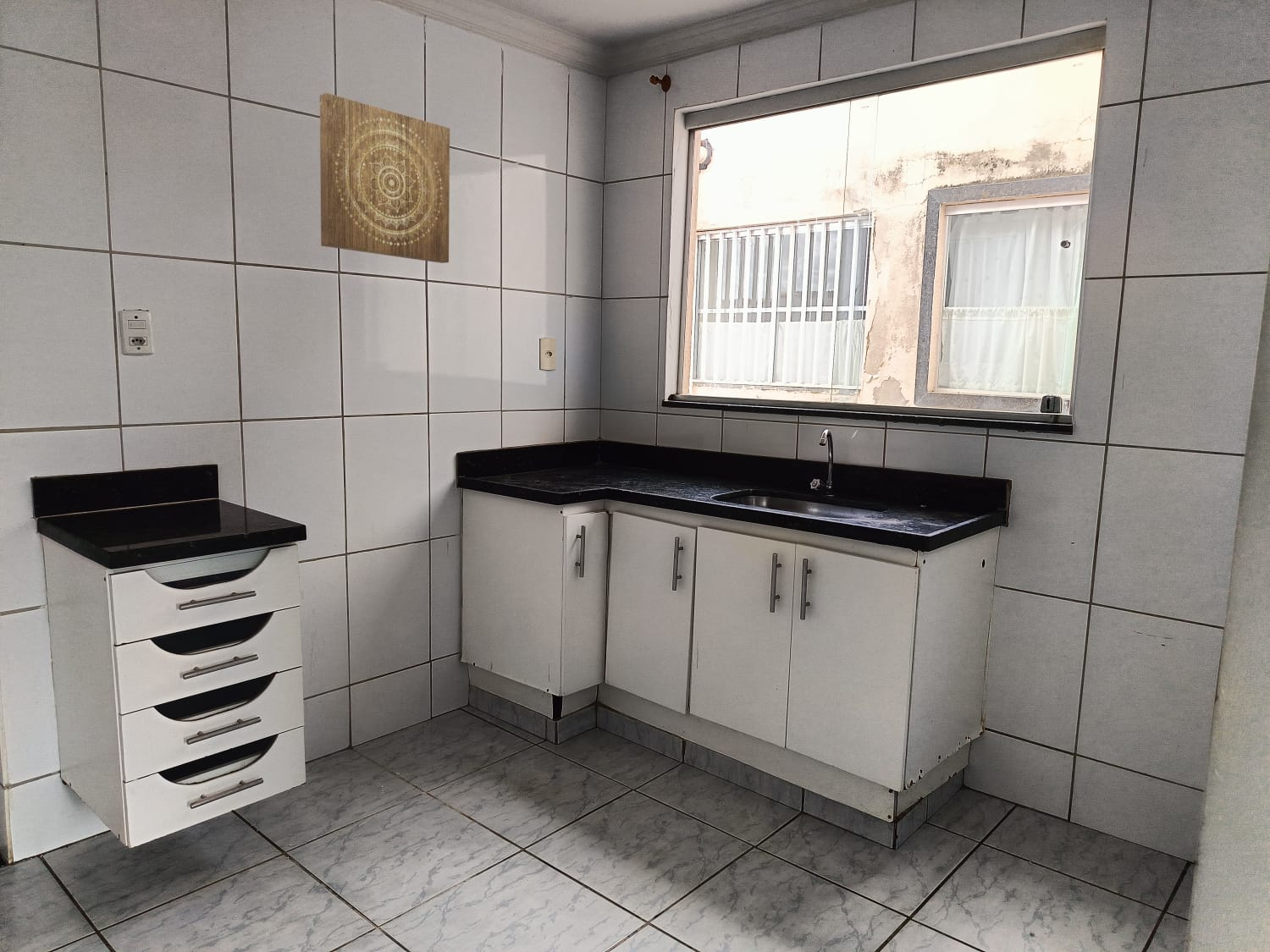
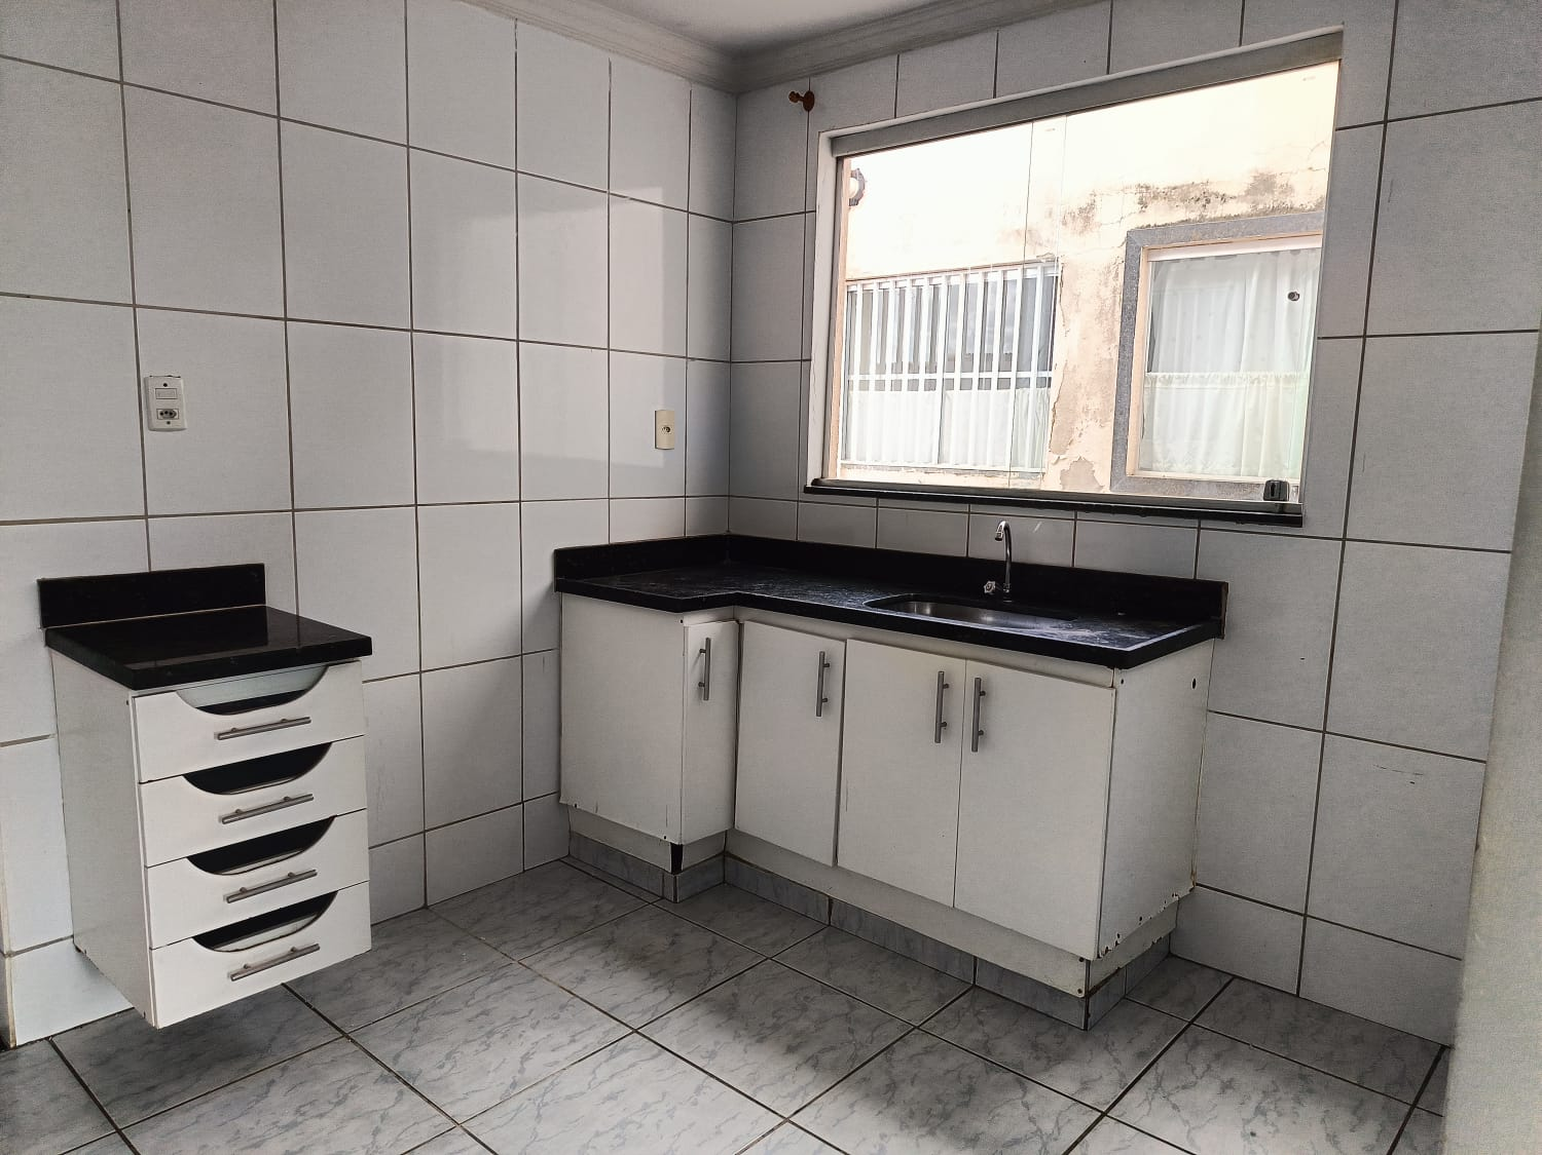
- wall art (388, 184)
